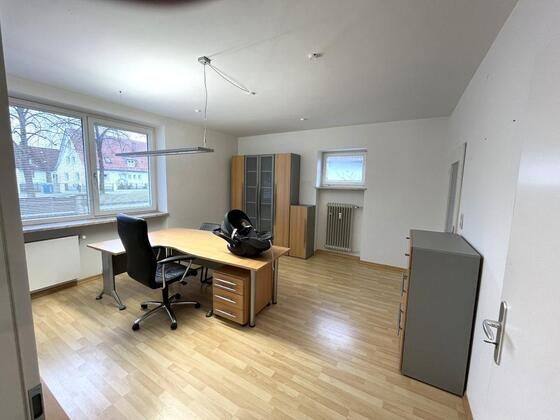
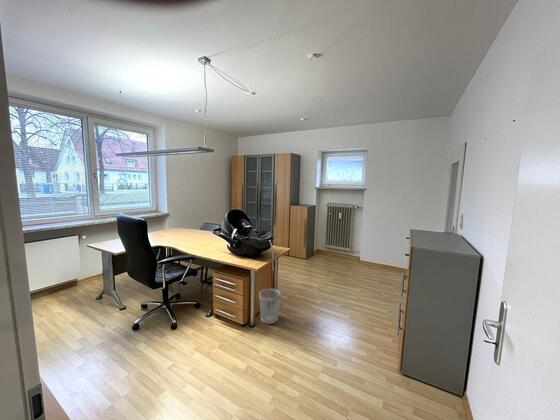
+ wastebasket (270, 306)
